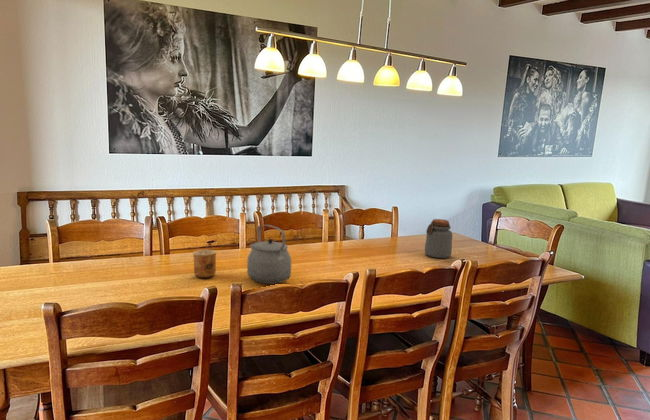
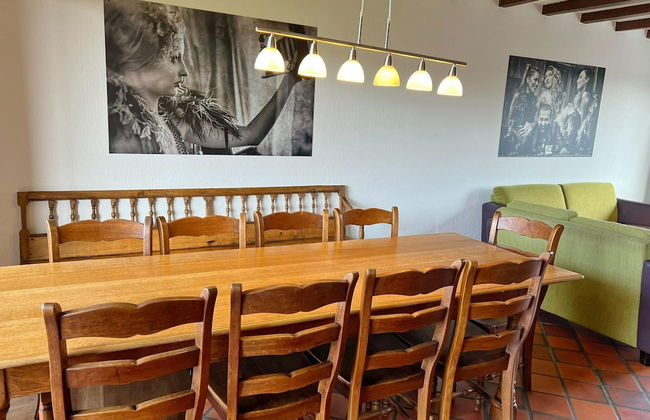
- cup (204, 263)
- jar (439, 237)
- tea kettle (266, 251)
